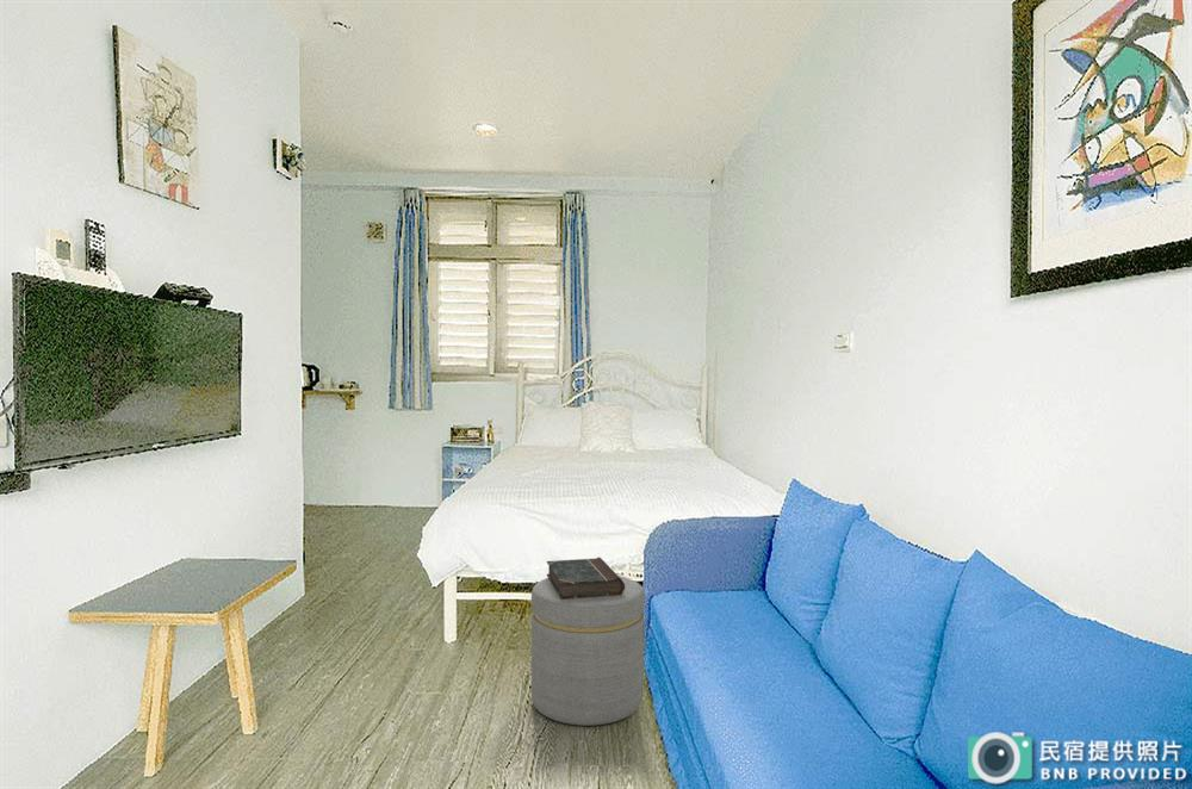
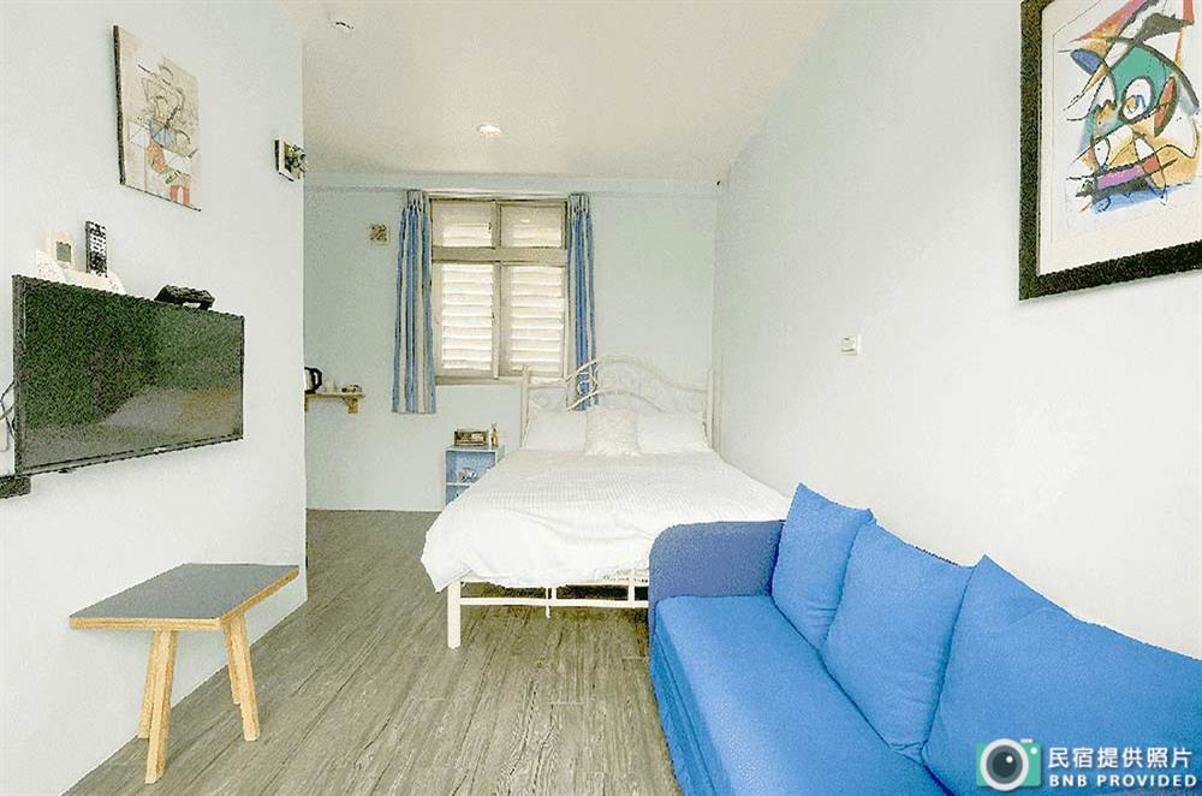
- book (584, 576)
- ottoman (586, 642)
